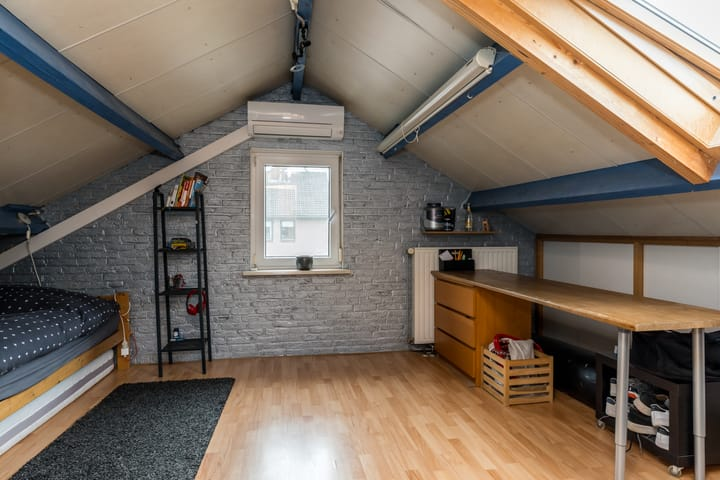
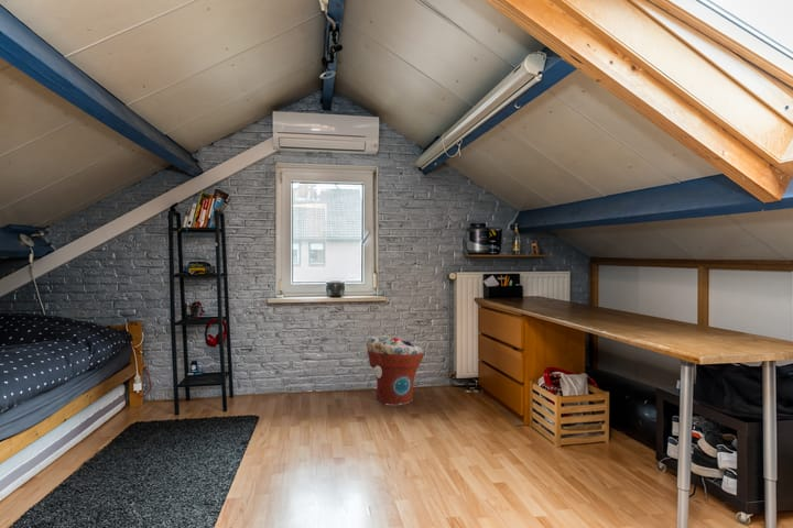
+ flower pot (395, 366)
